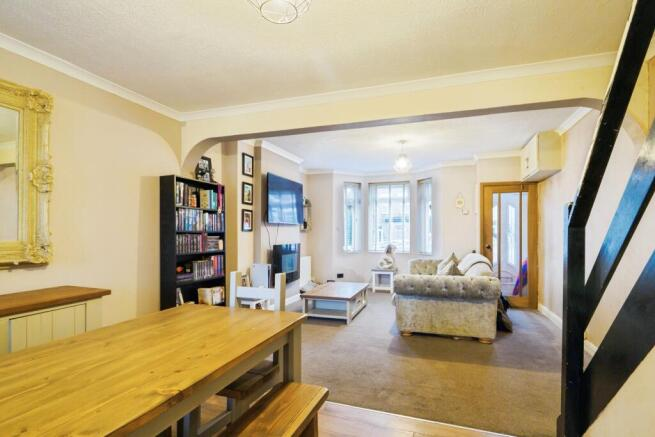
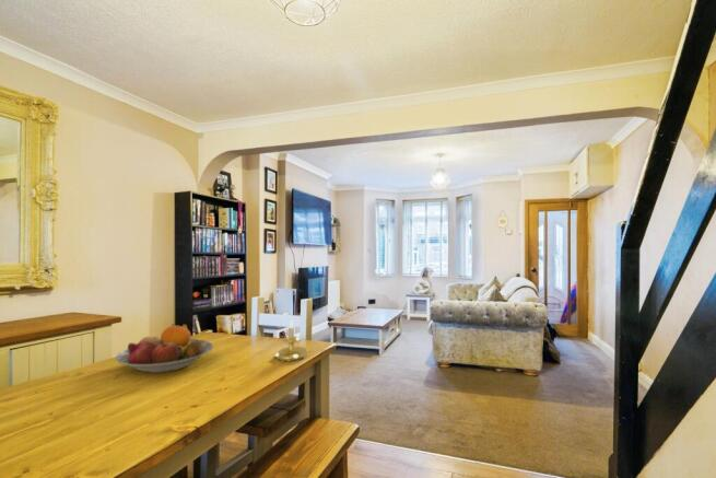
+ fruit bowl (166, 347)
+ candle holder (290, 337)
